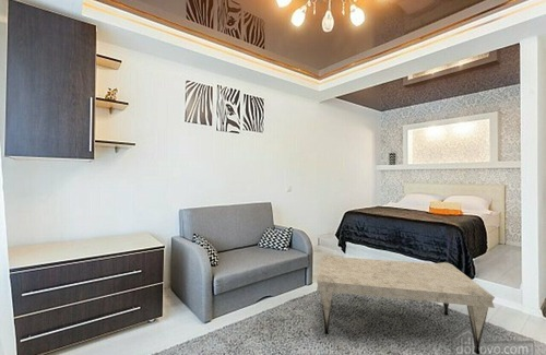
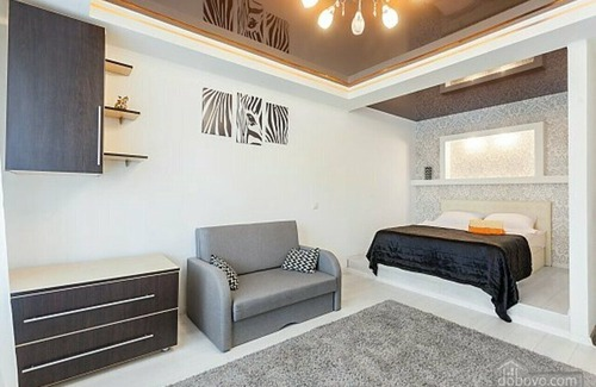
- coffee table (390, 295)
